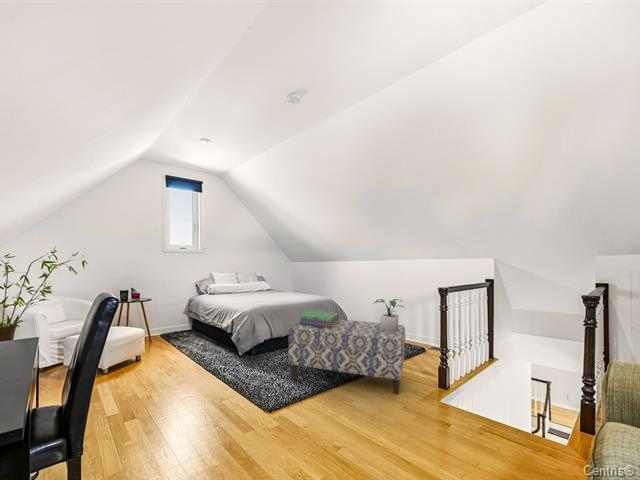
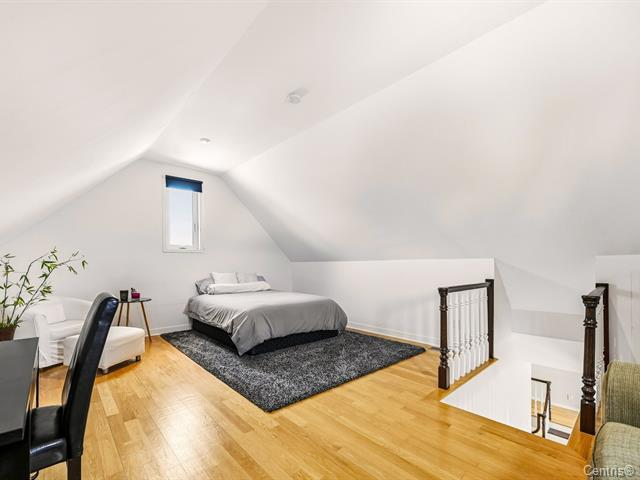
- potted plant (388, 313)
- stack of books (320, 318)
- bench (347, 352)
